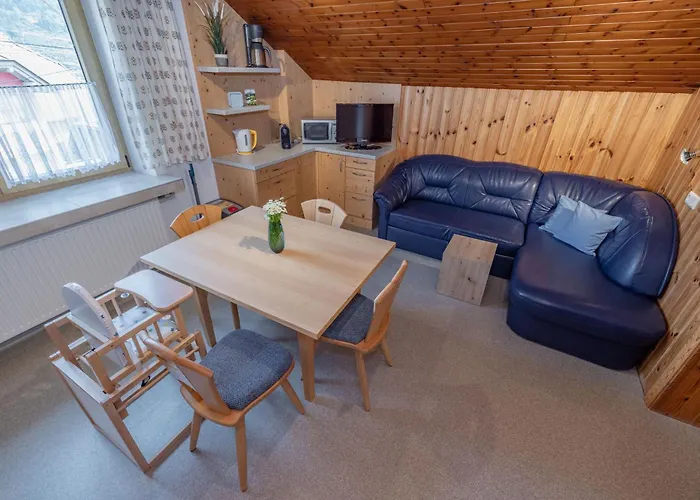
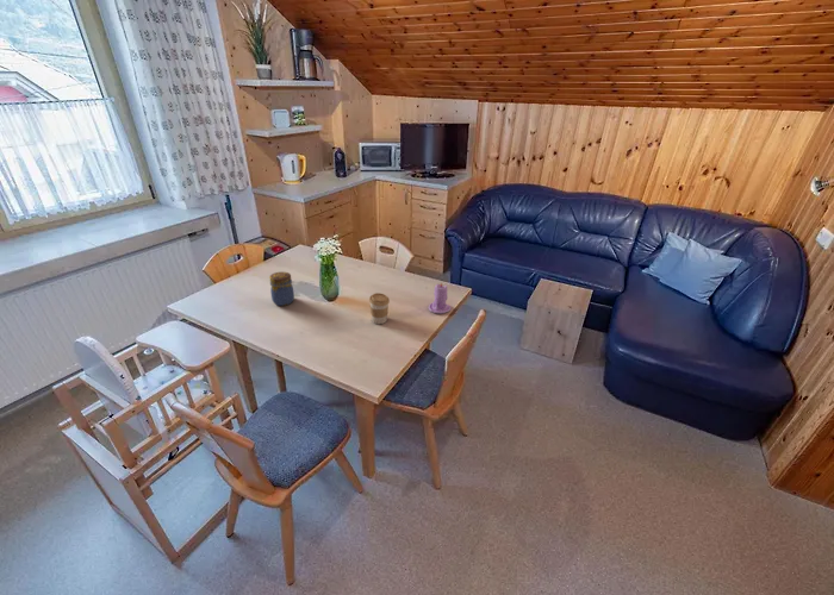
+ candle (440, 295)
+ coffee cup (379, 308)
+ jar (280, 287)
